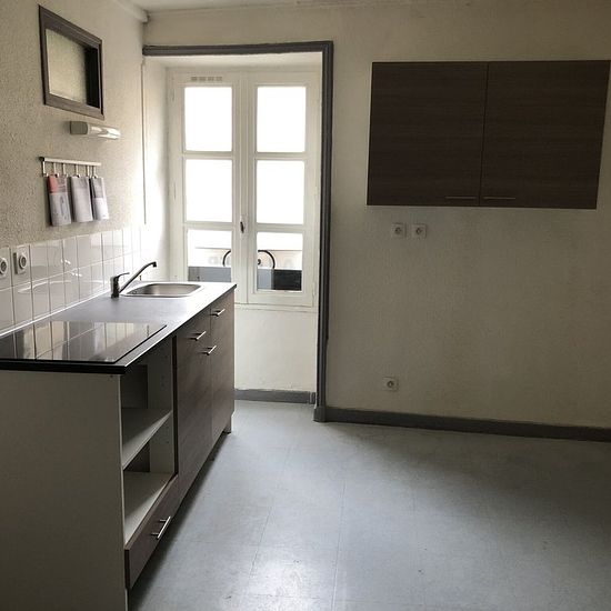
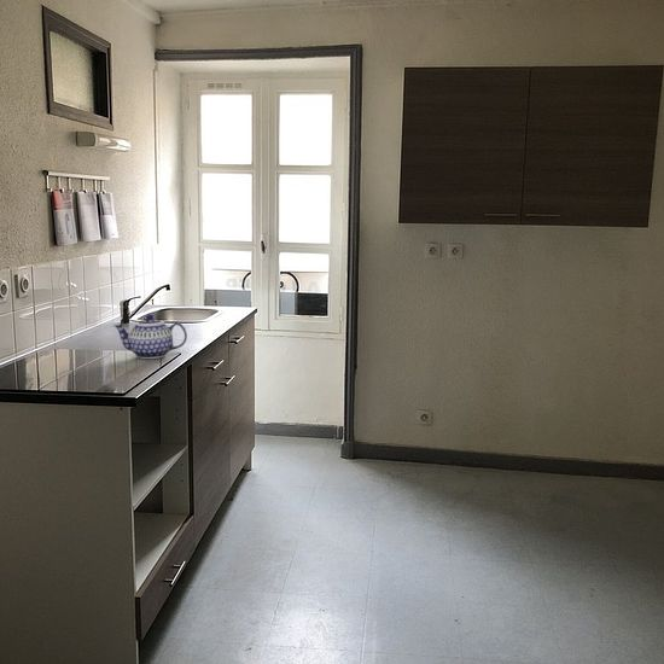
+ teapot (151, 334)
